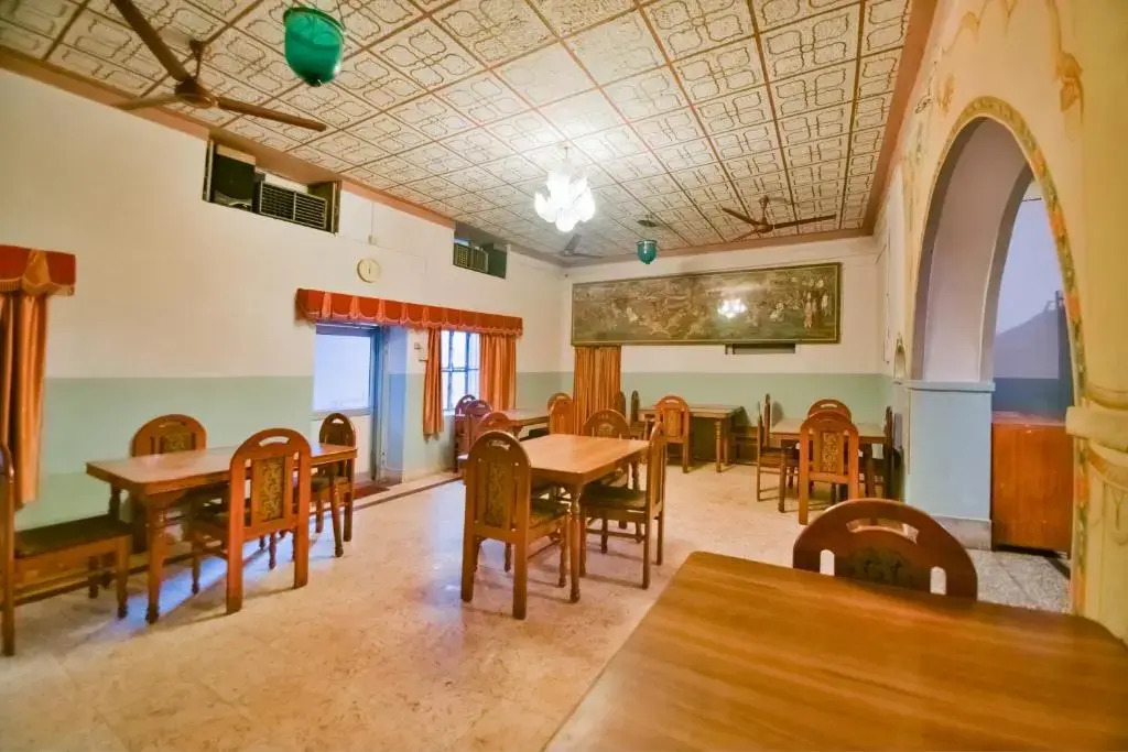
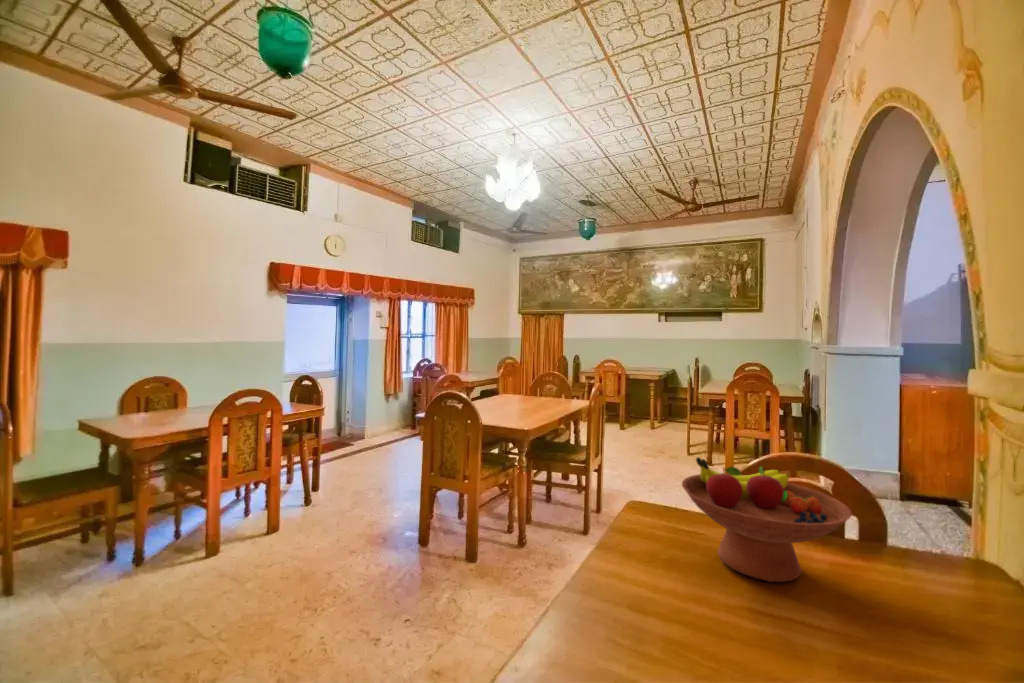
+ fruit bowl (759, 515)
